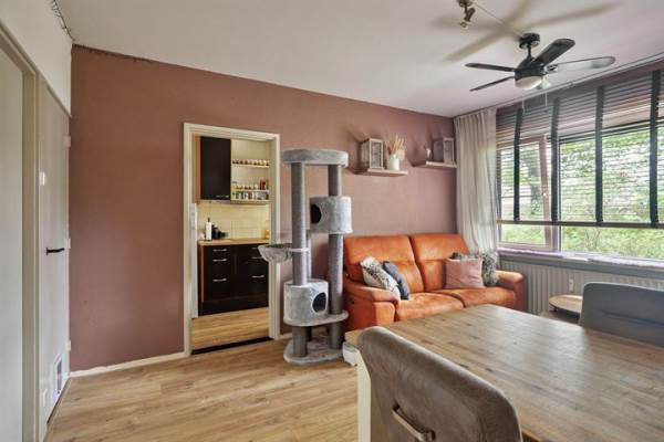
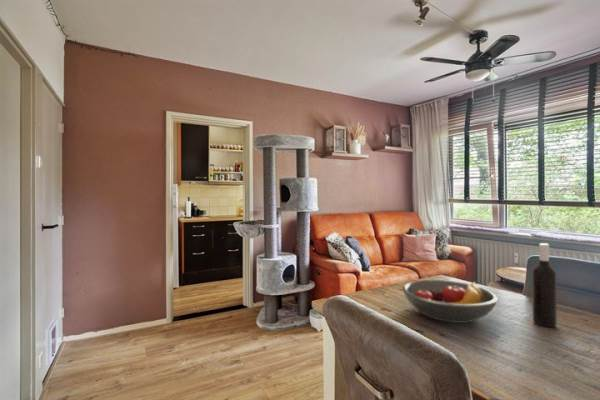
+ wine bottle (544, 283)
+ fruit bowl (447, 299)
